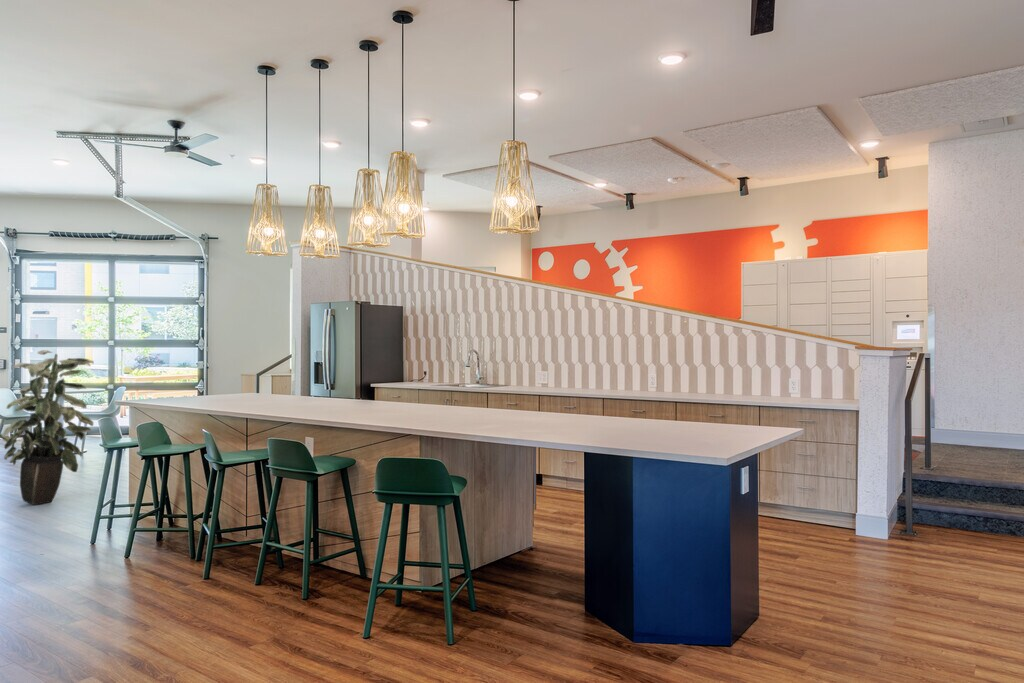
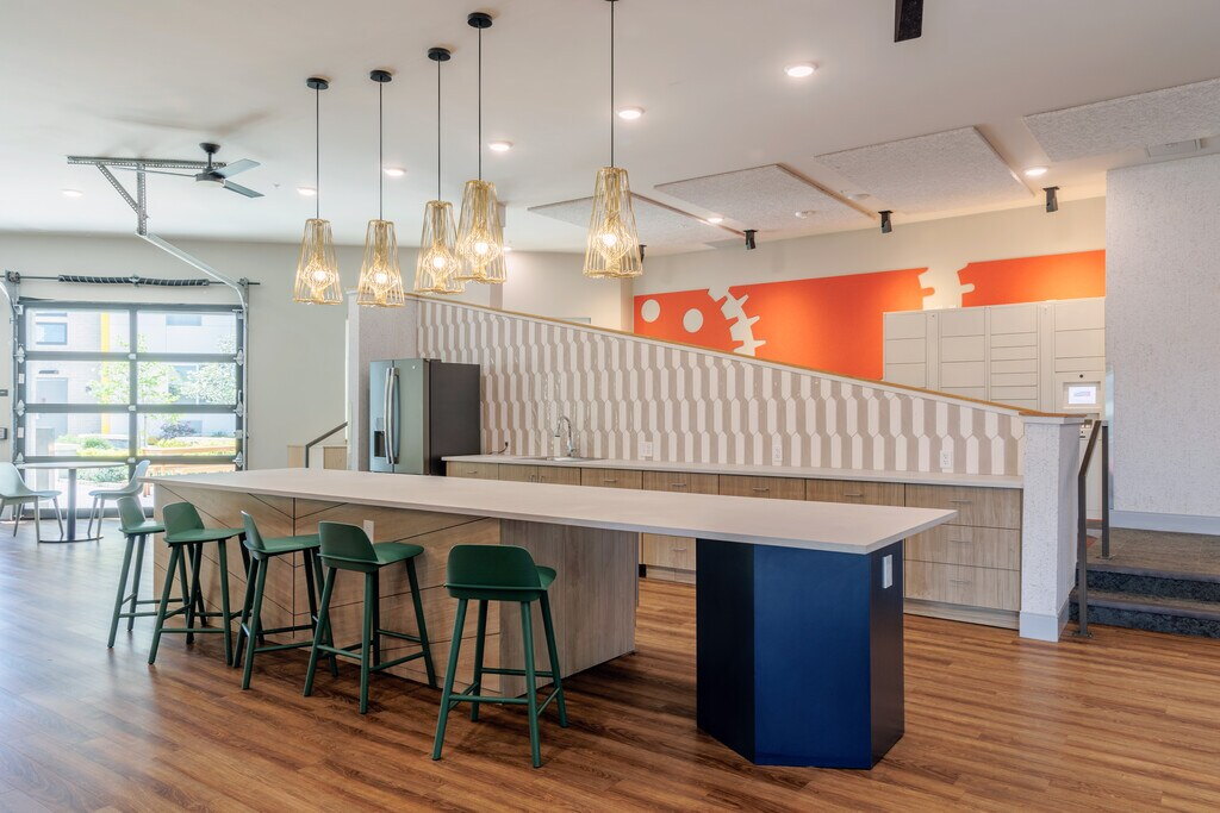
- indoor plant (48, 426)
